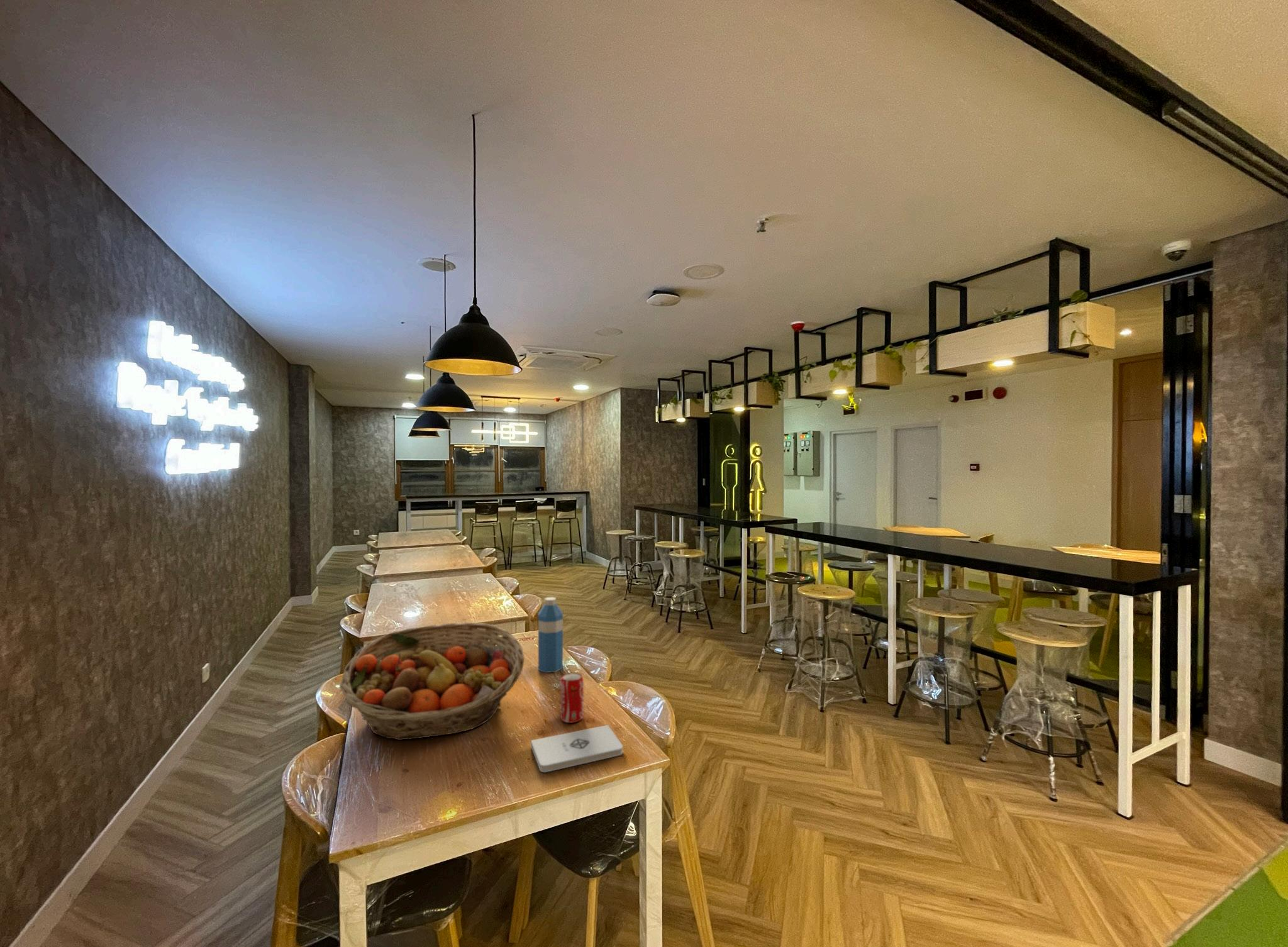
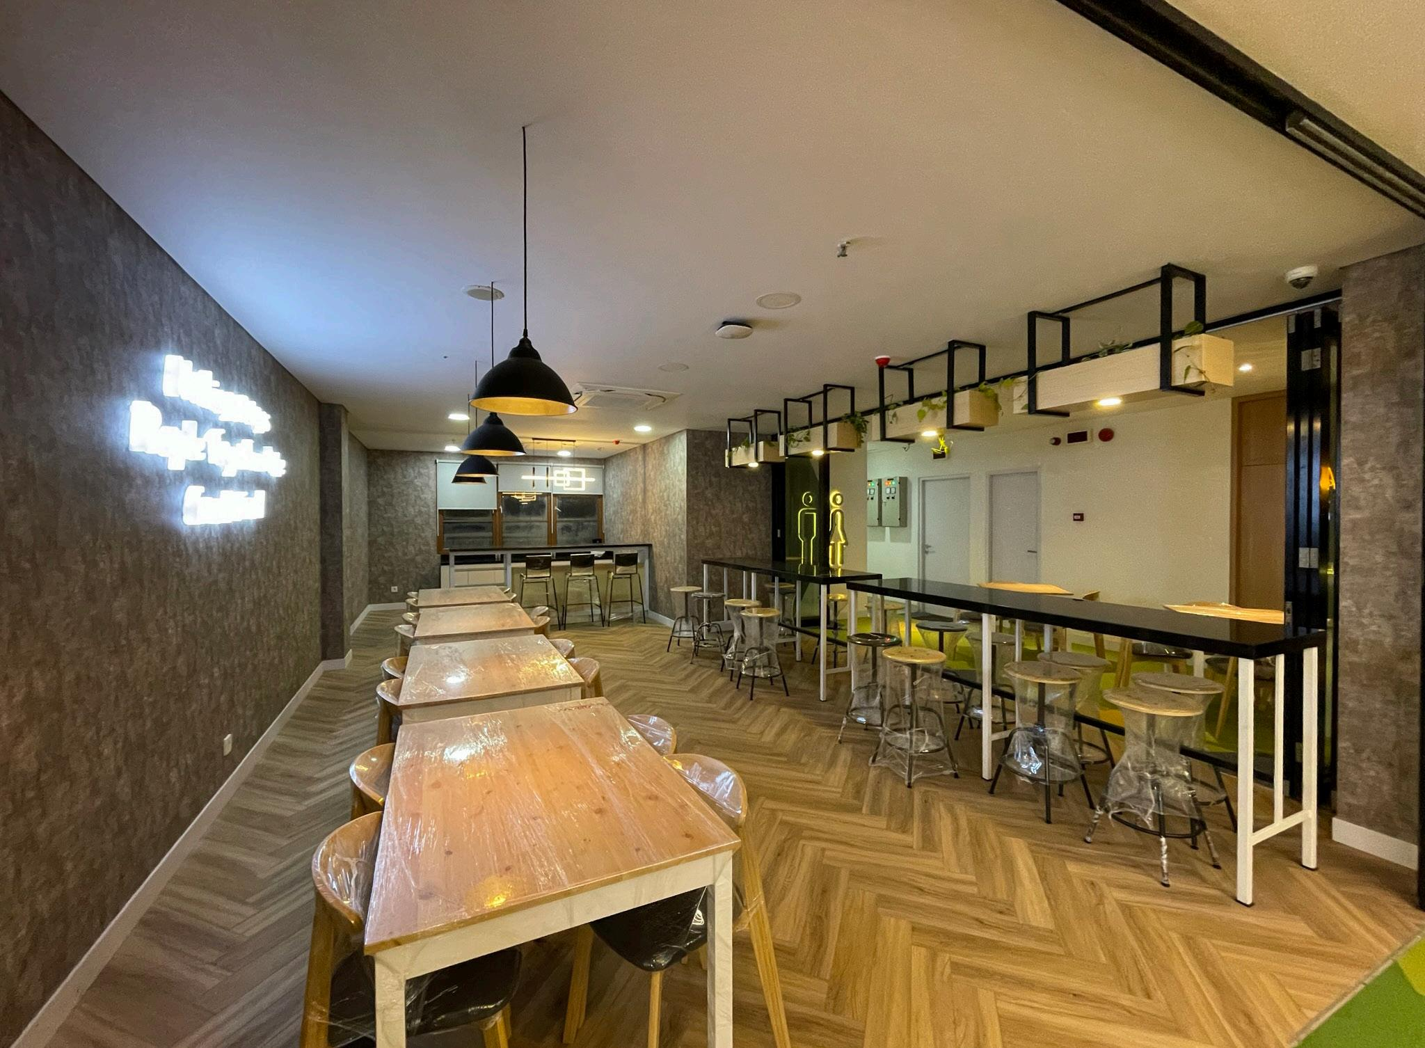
- water bottle (550, 633)
- fruit basket (437, 677)
- beverage can (572, 697)
- notepad (577, 747)
